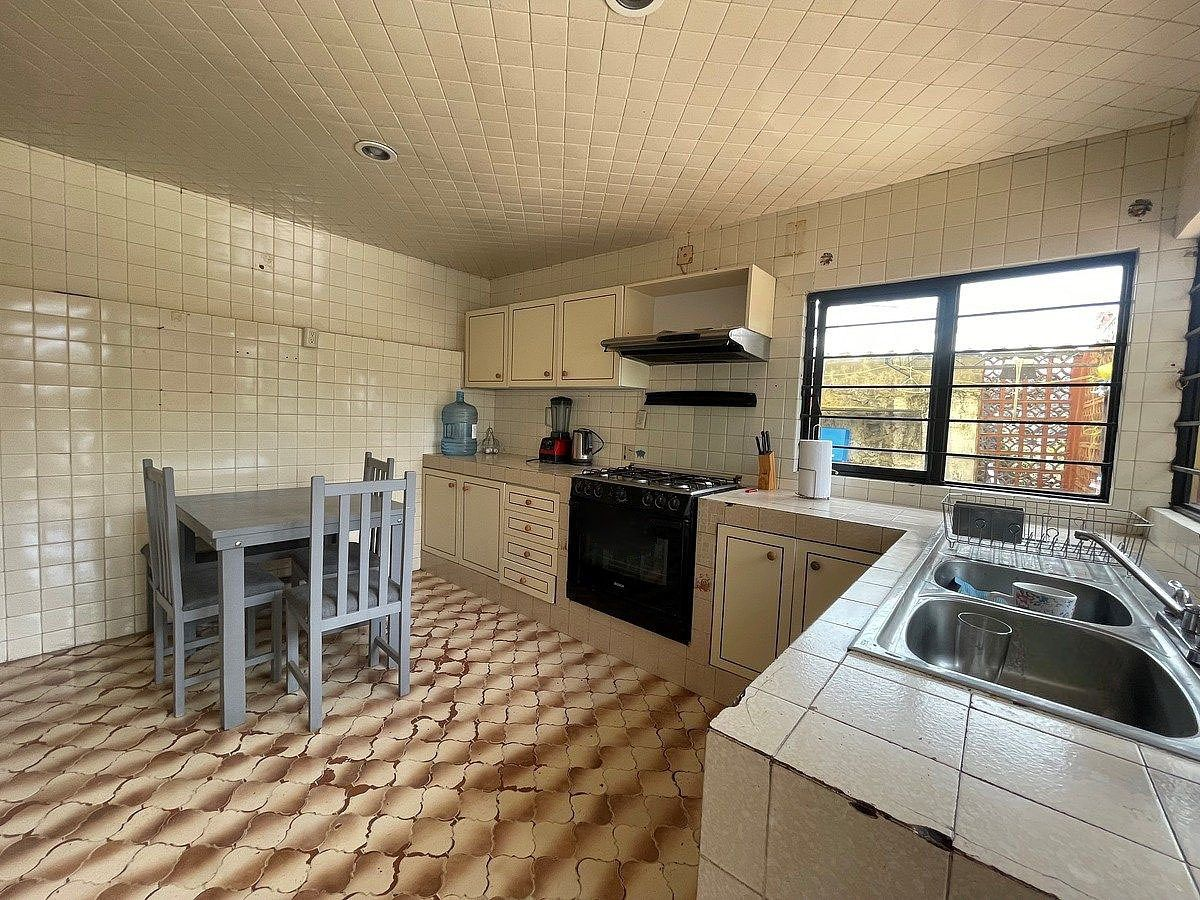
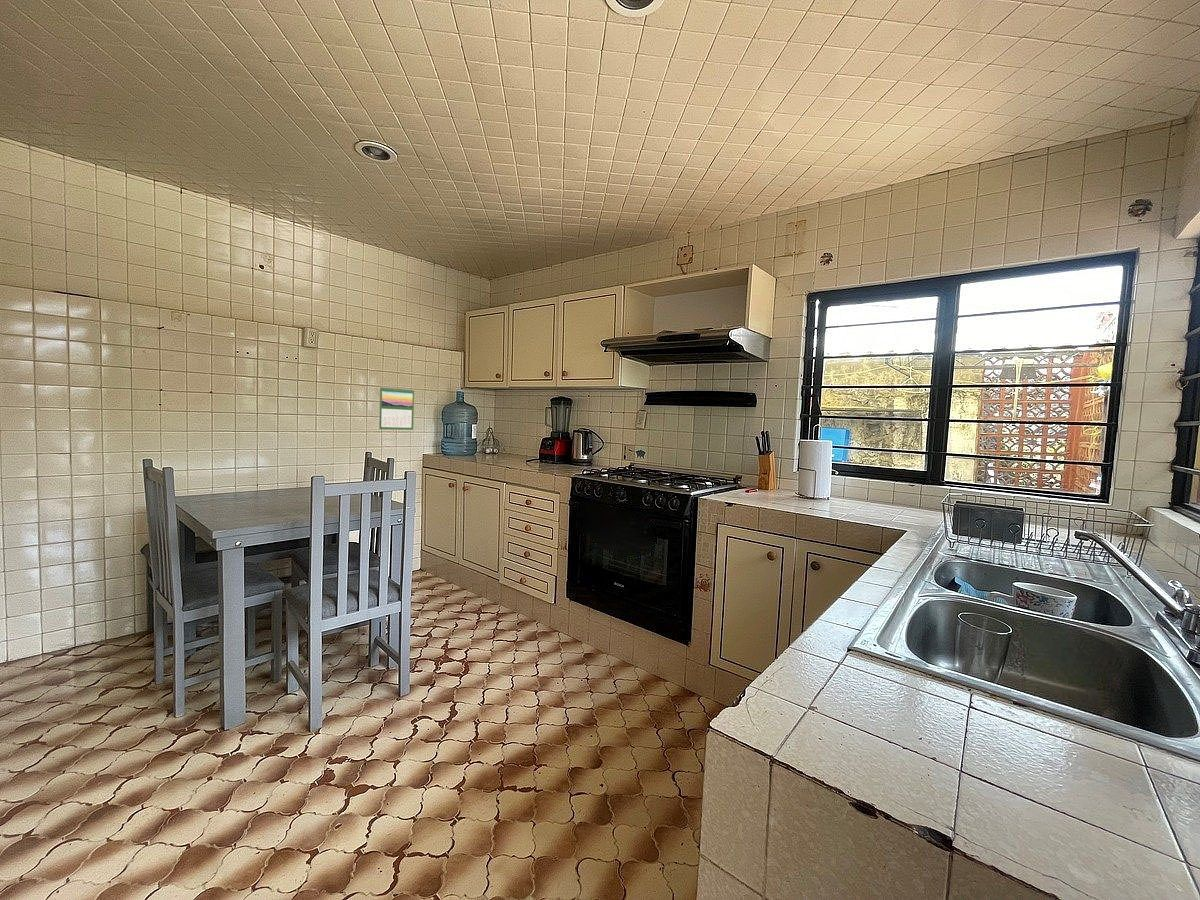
+ calendar (397, 408)
